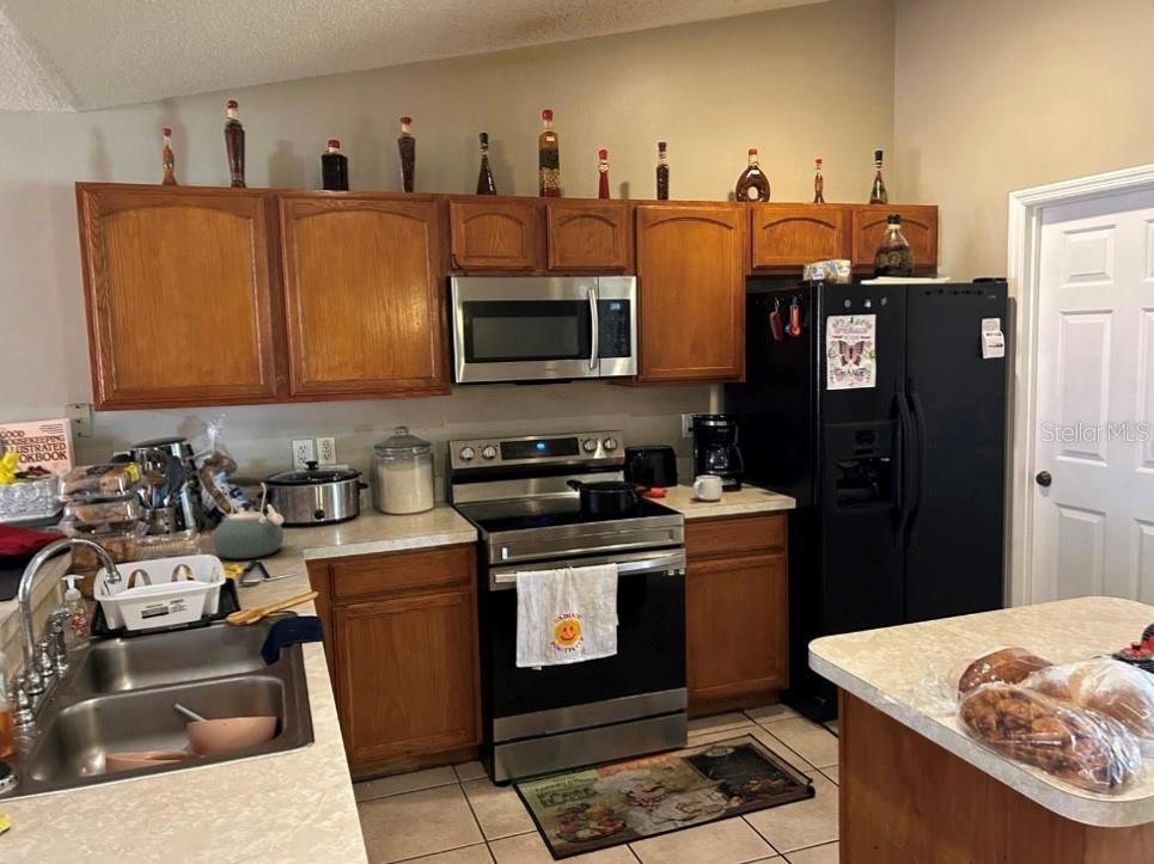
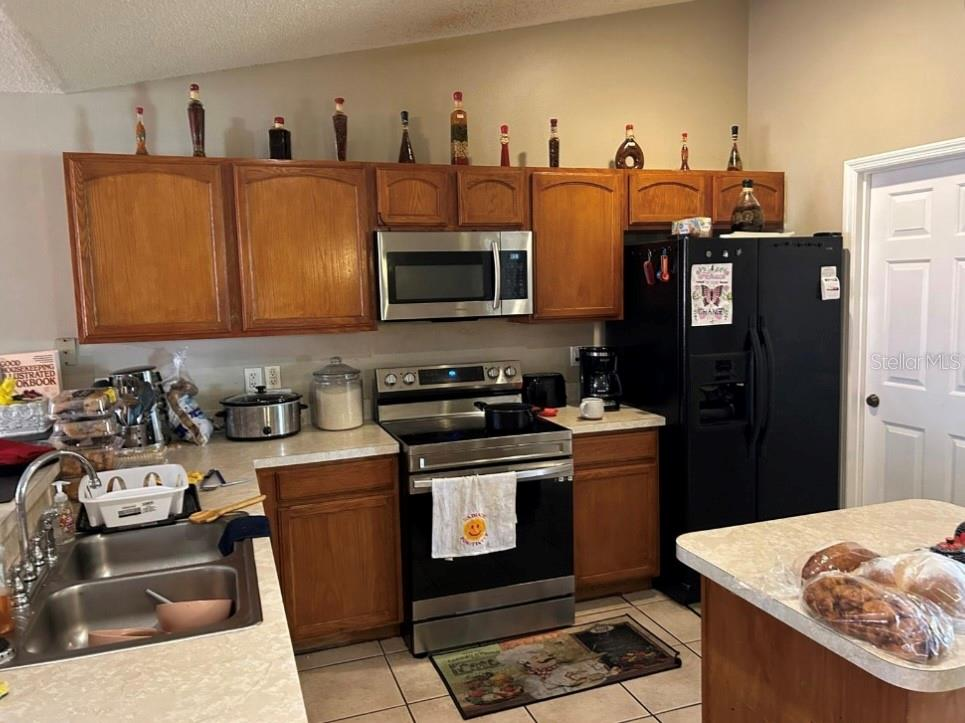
- kettle (251, 515)
